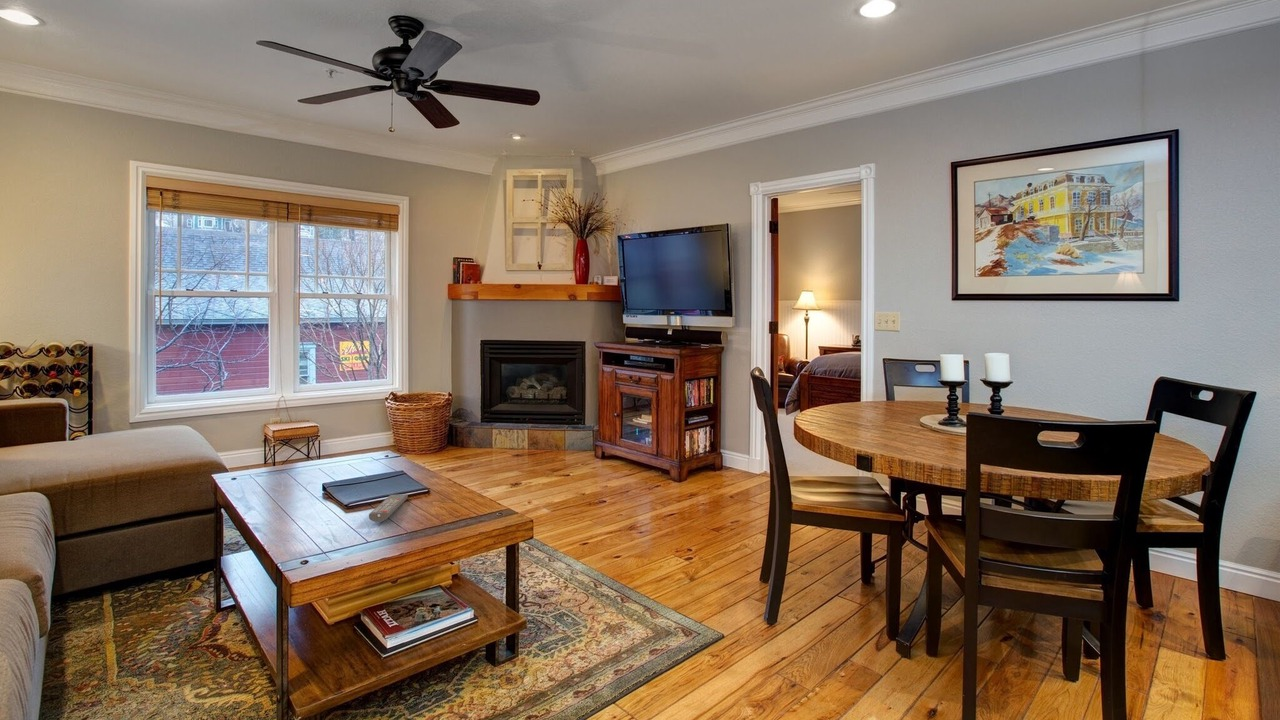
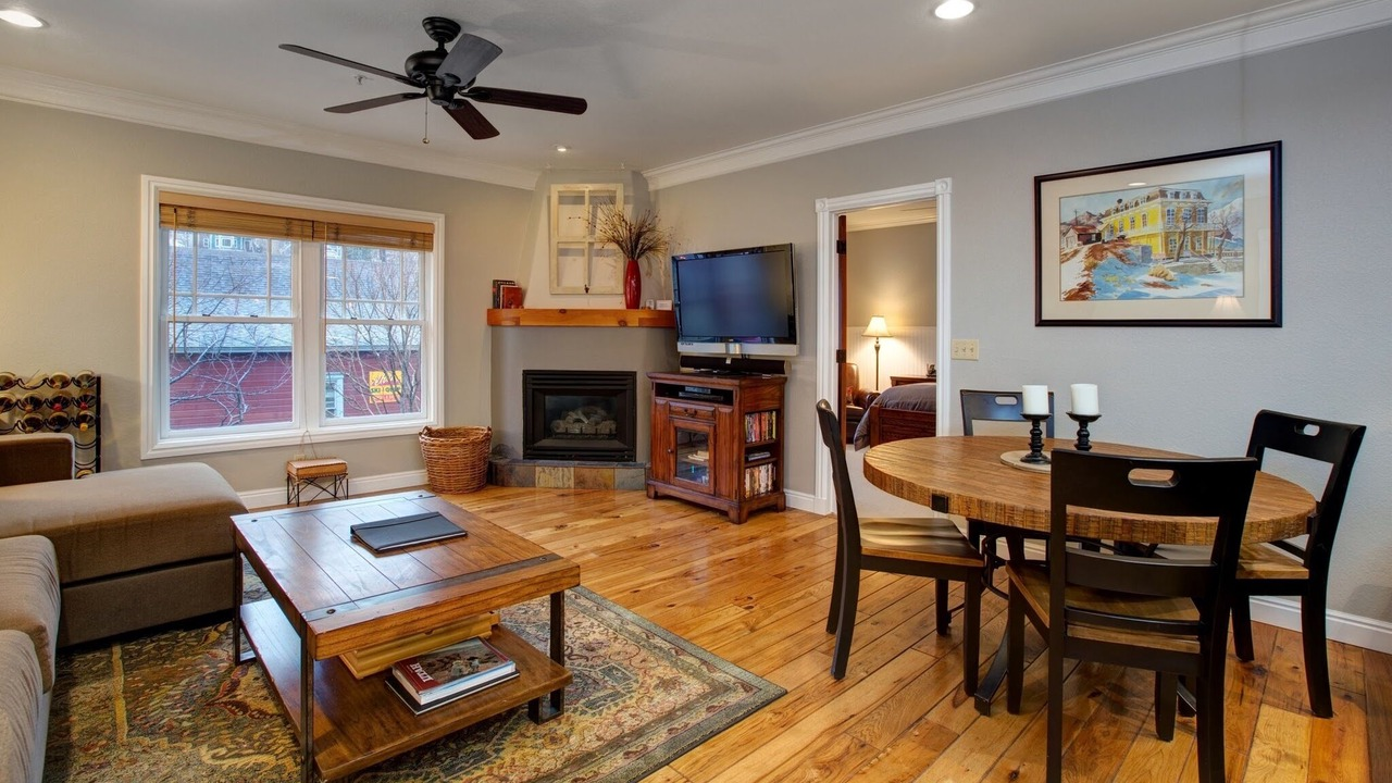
- remote control (389, 507)
